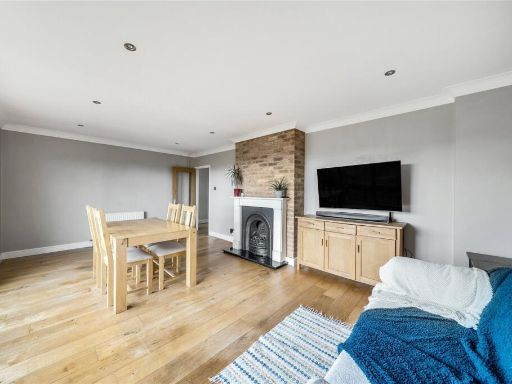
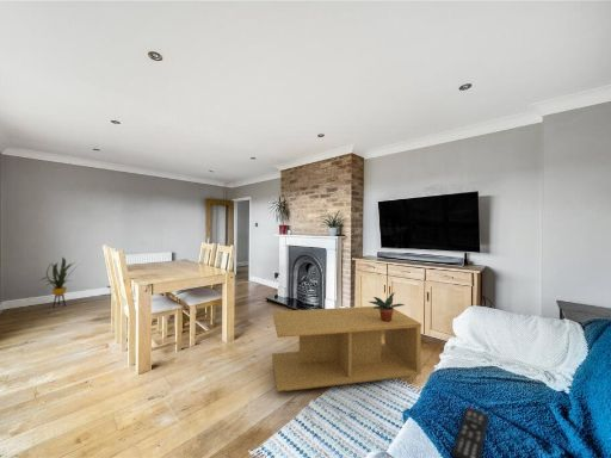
+ house plant (62, 281)
+ potted plant (385, 305)
+ remote control (471, 433)
+ coffee table (341, 344)
